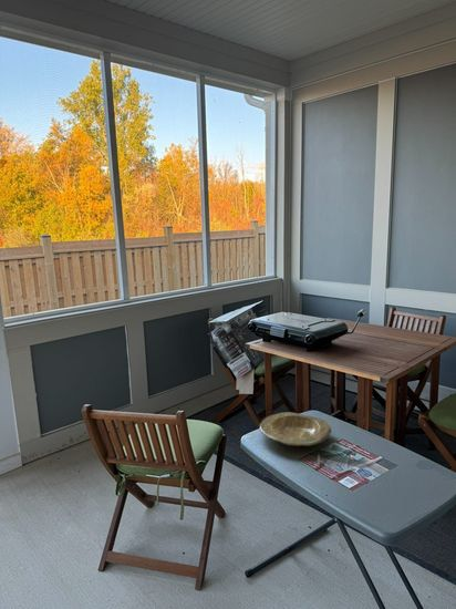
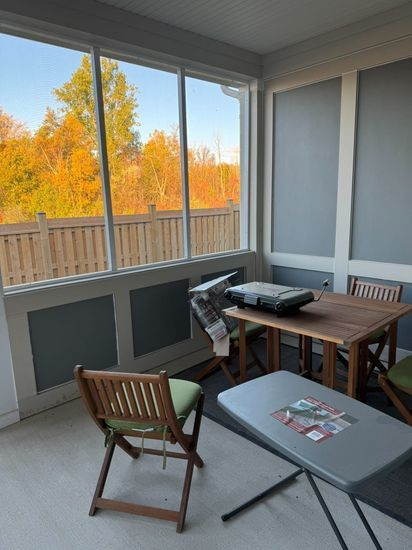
- plate (293, 431)
